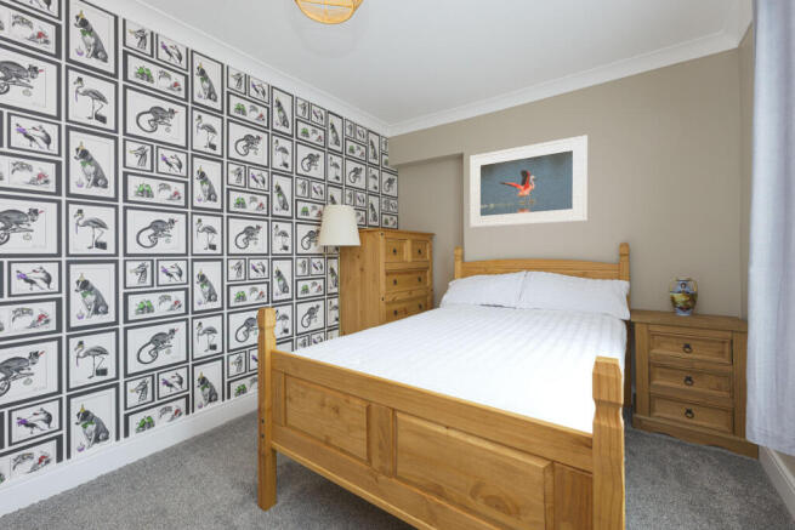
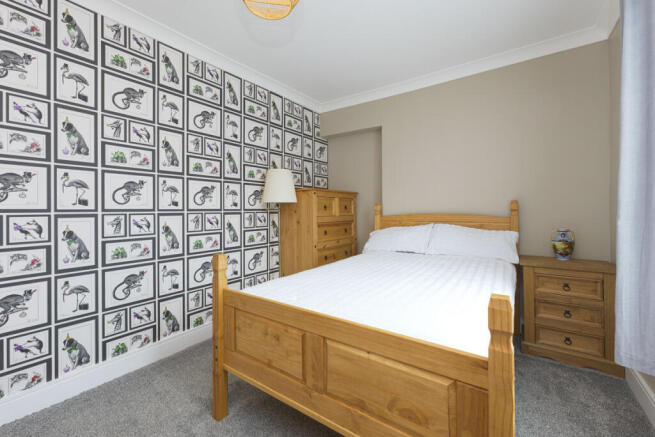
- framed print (523, 186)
